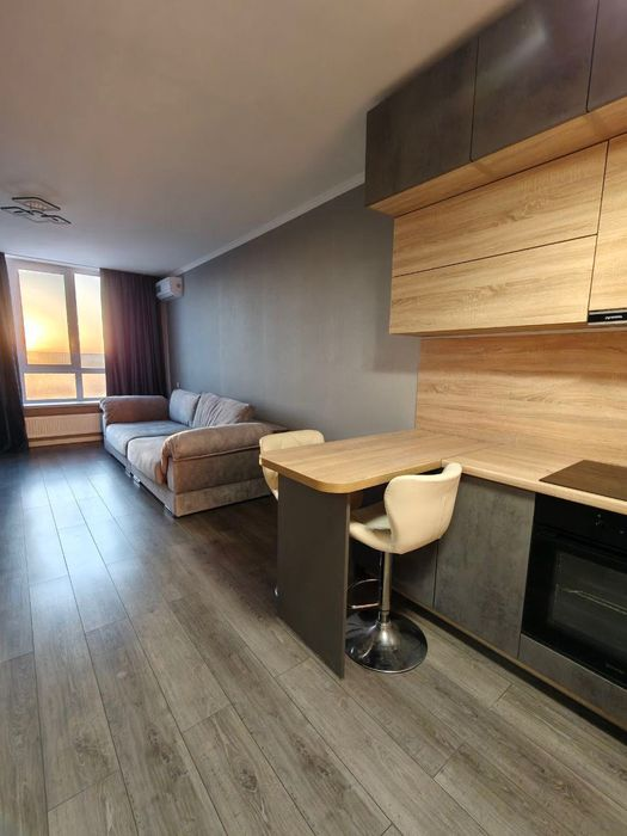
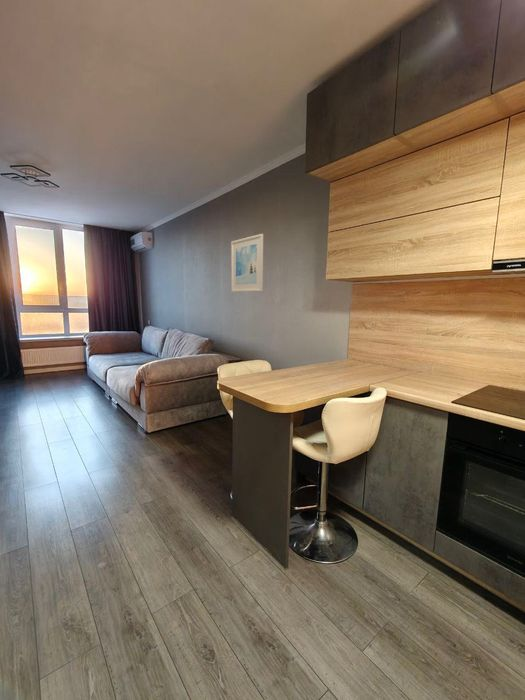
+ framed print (246, 265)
